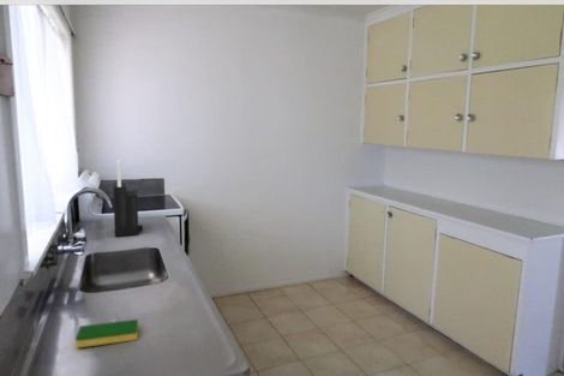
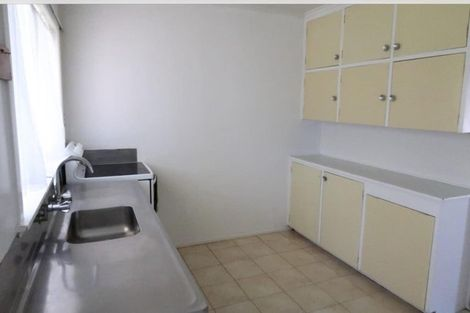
- knife block (127, 196)
- dish sponge (108, 333)
